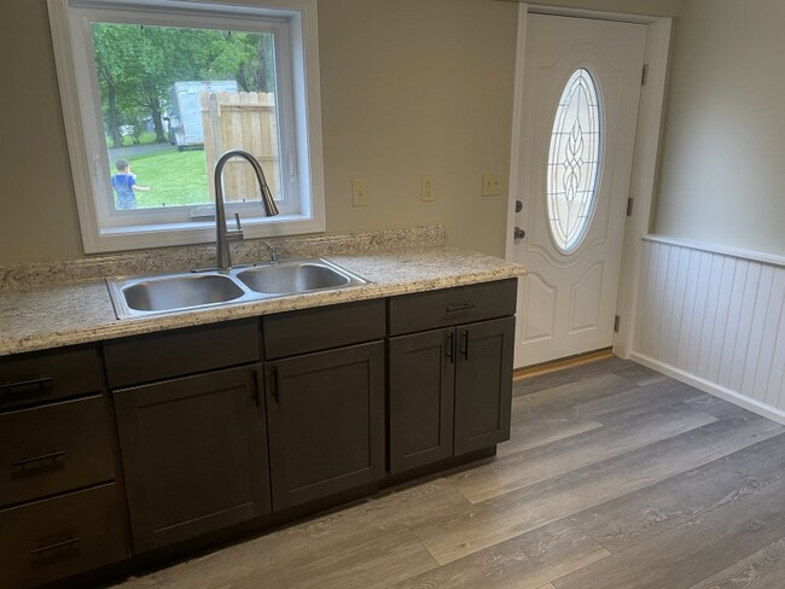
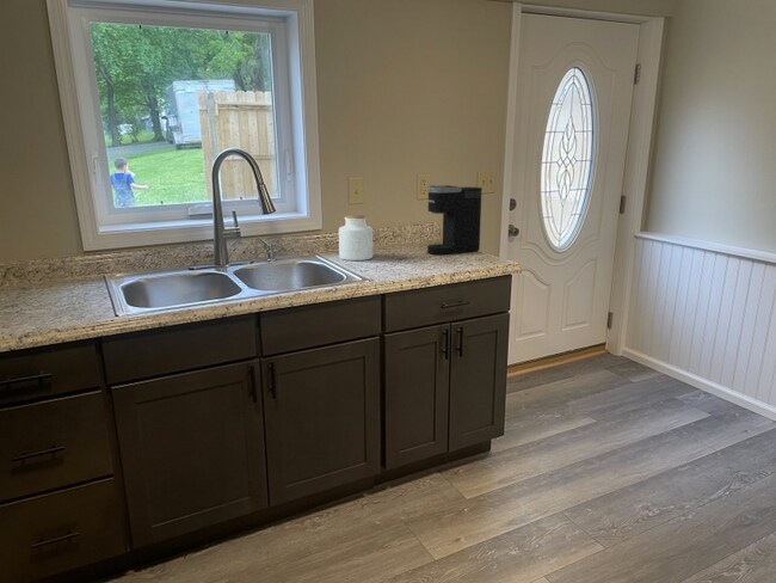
+ coffee maker (454, 219)
+ jar (355, 237)
